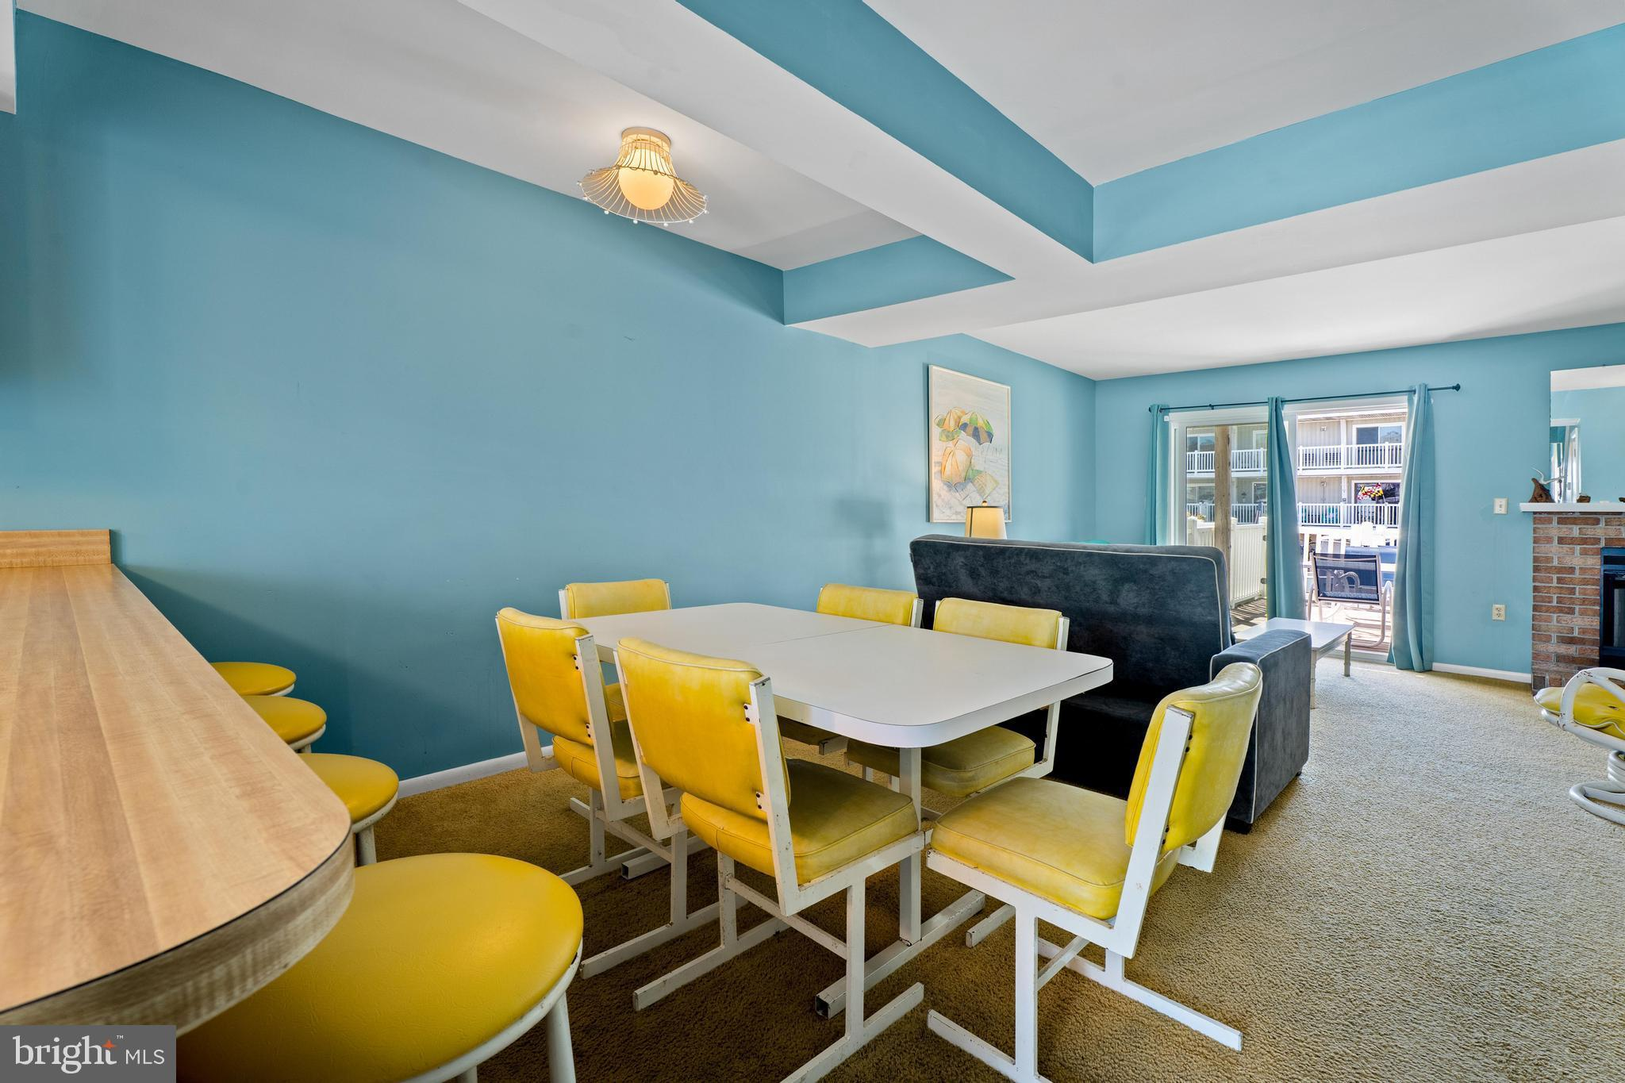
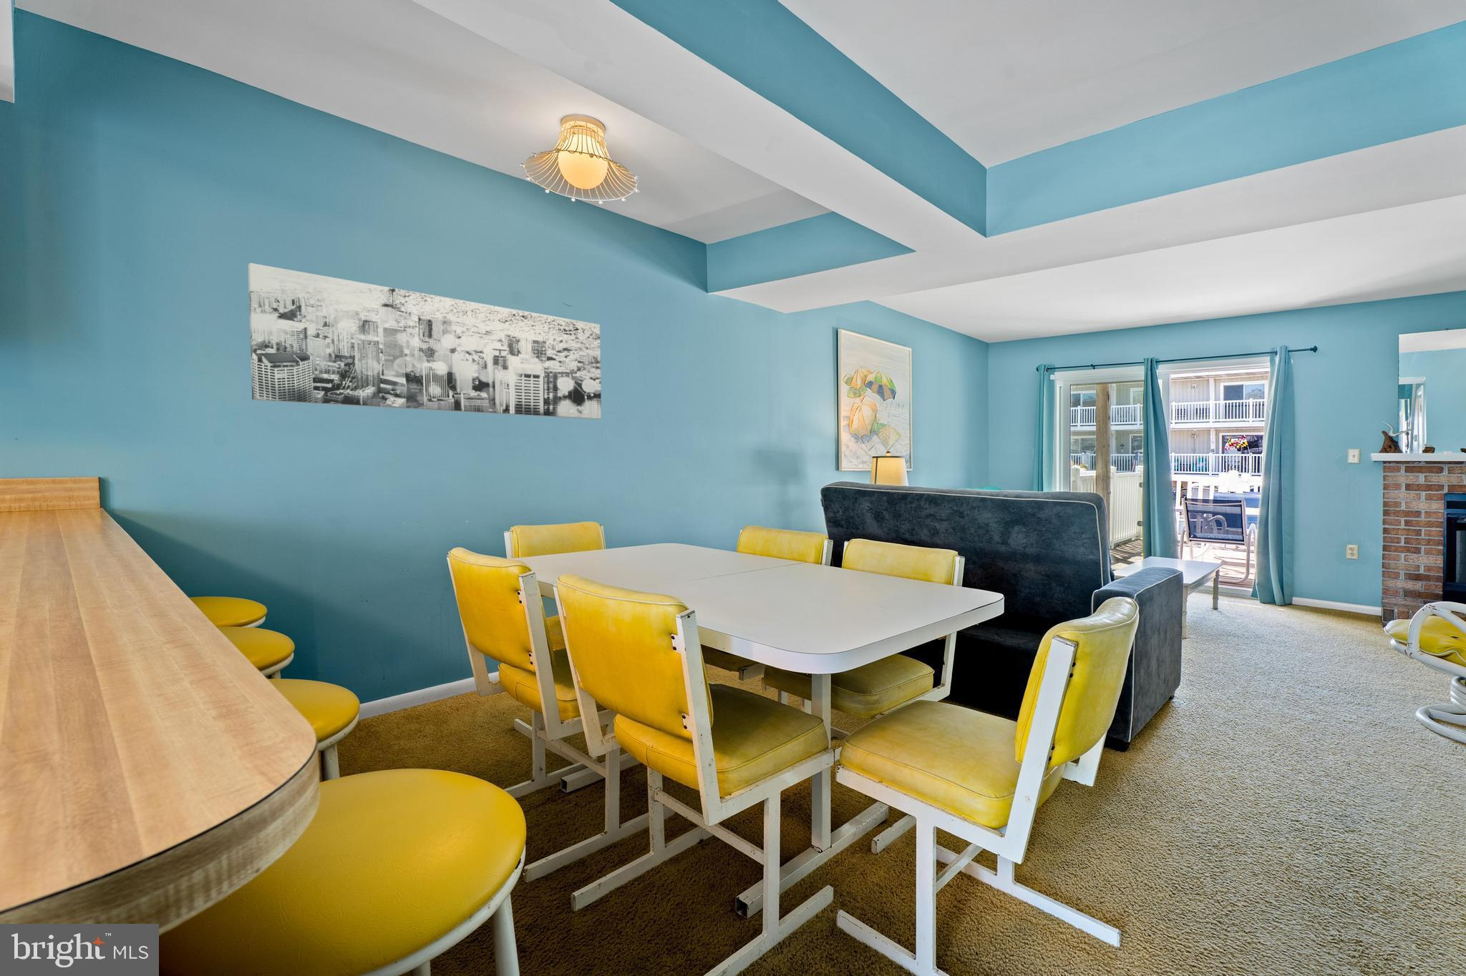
+ wall art (456, 355)
